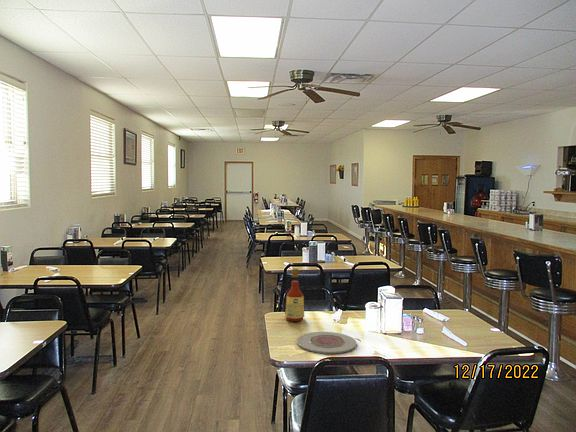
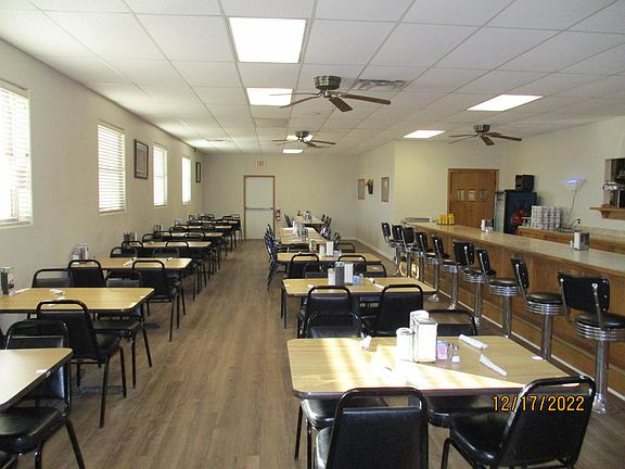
- plate (326, 341)
- bottle (294, 294)
